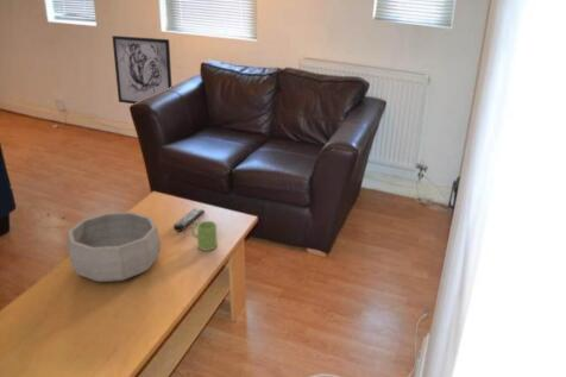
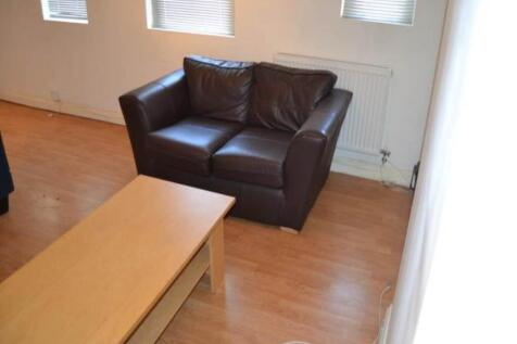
- wall art (142, 71)
- mug (203, 234)
- remote control (189, 219)
- decorative bowl (114, 247)
